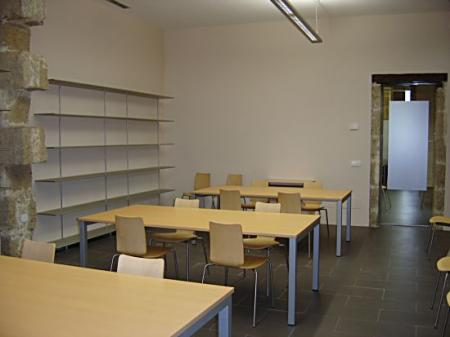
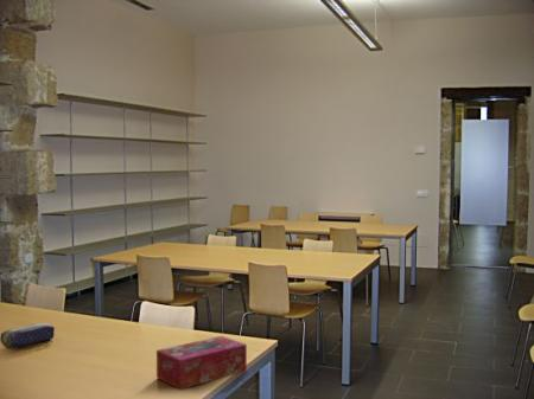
+ tissue box (202, 360)
+ pencil case (27, 334)
